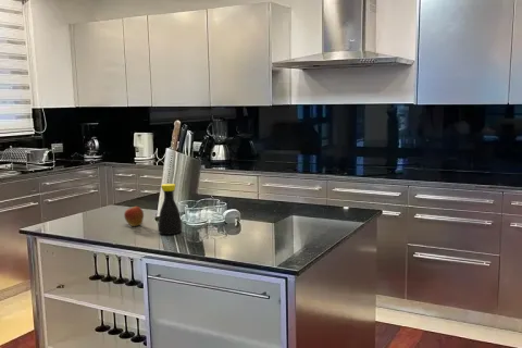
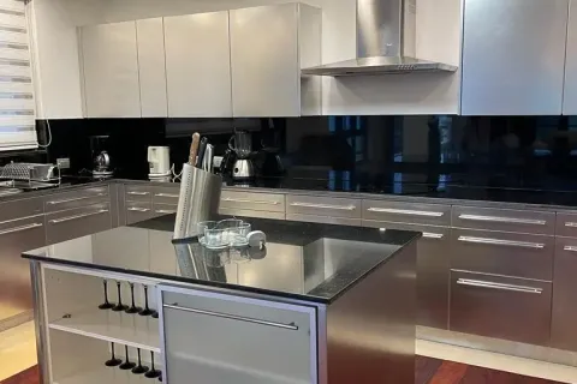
- apple (134, 214)
- bottle (169, 208)
